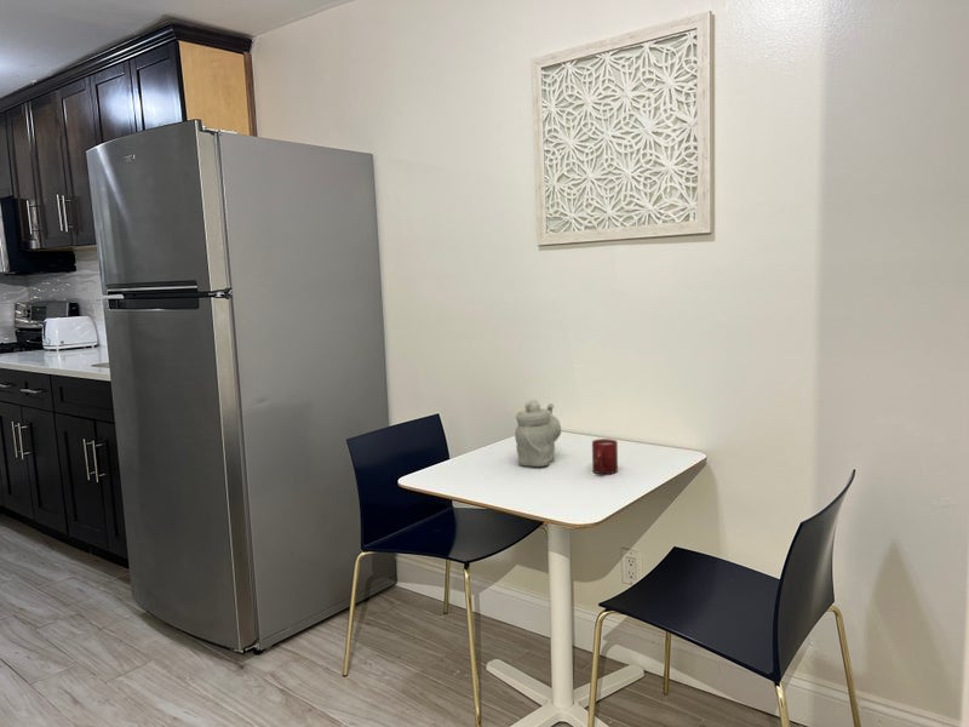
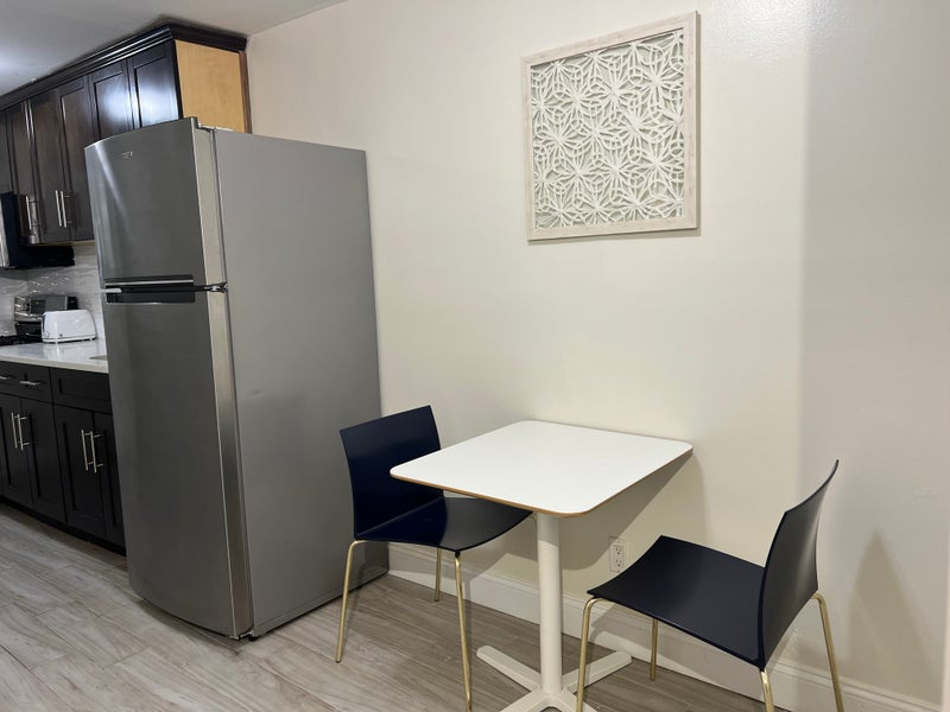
- teapot (538, 429)
- cup (603, 457)
